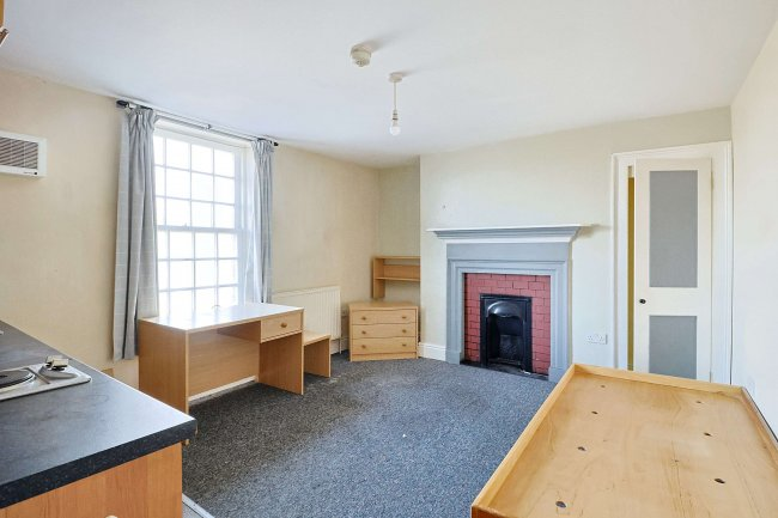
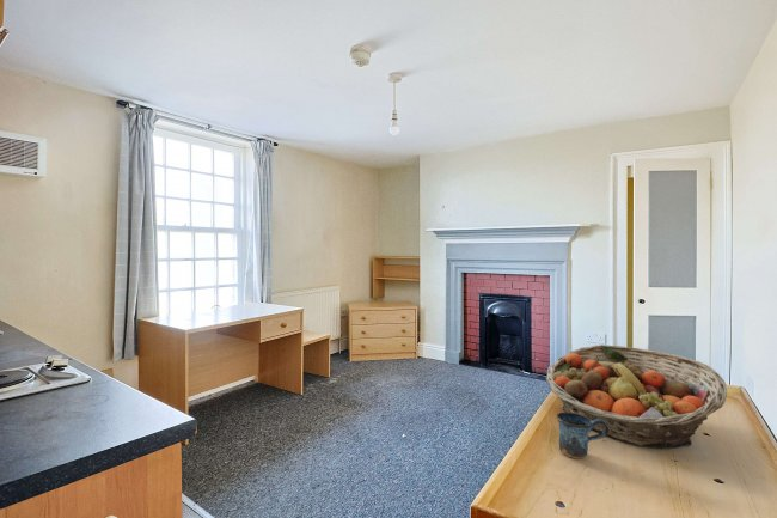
+ fruit basket (625, 389)
+ mug (580, 437)
